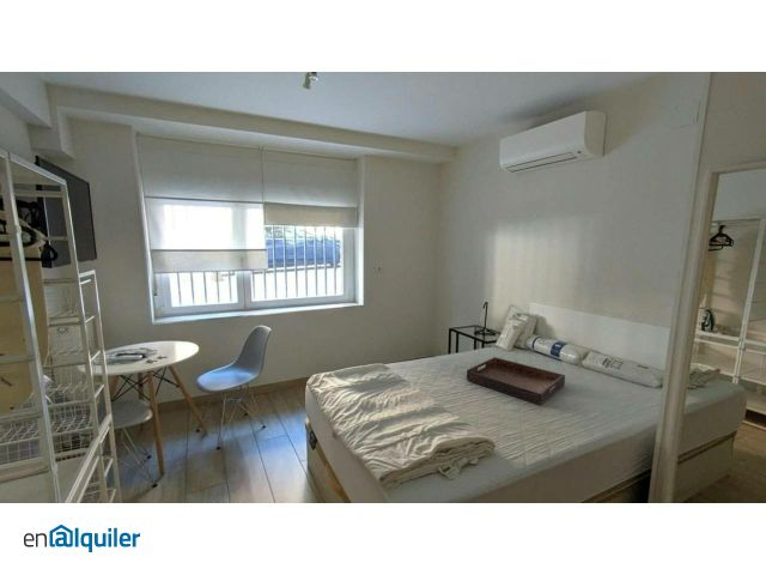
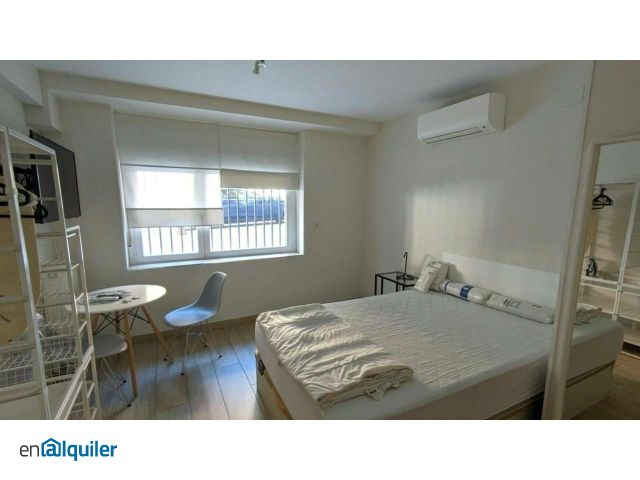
- serving tray (513, 377)
